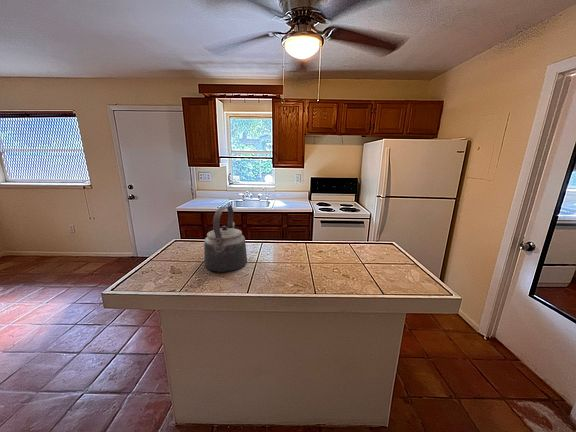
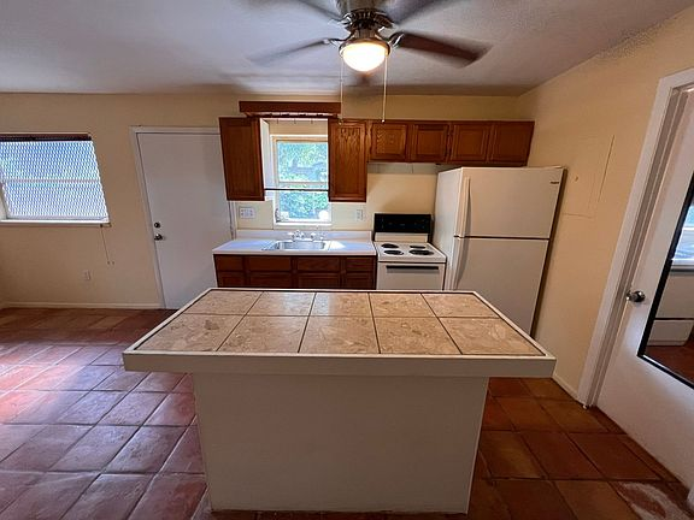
- kettle (226, 234)
